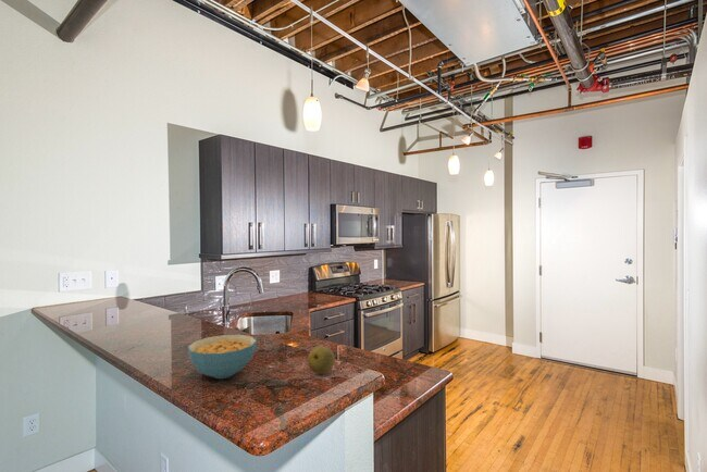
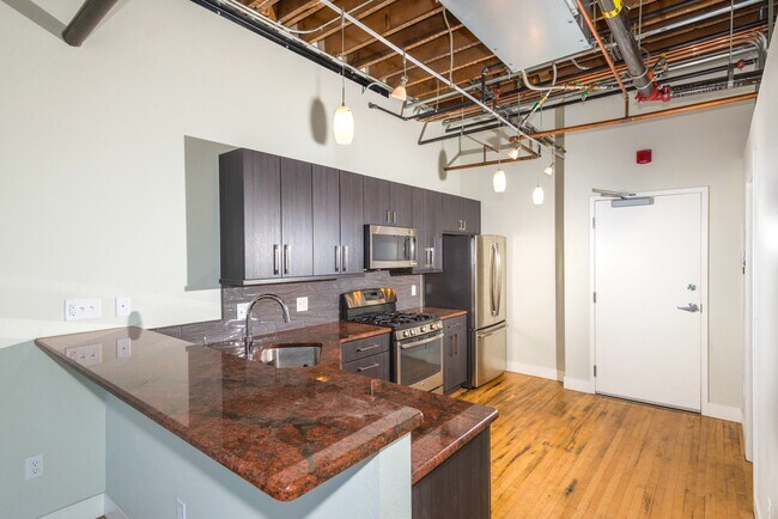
- fruit (321, 360)
- cereal bowl (223, 359)
